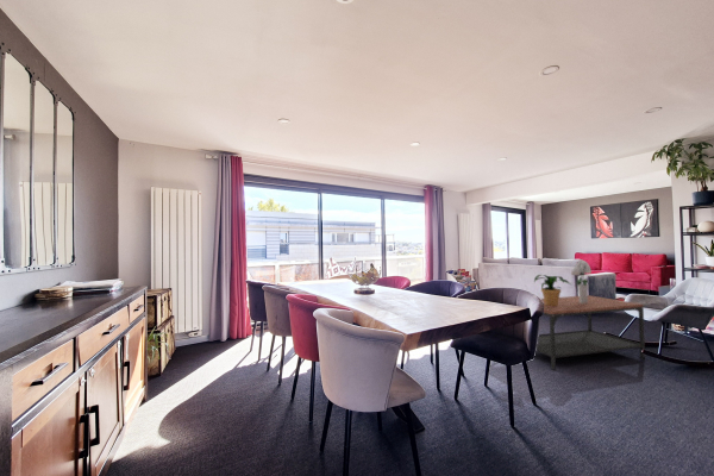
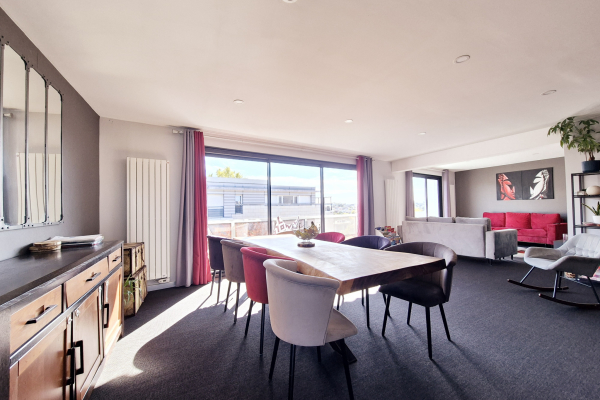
- potted plant (550, 289)
- bouquet (581, 281)
- coffee table (572, 331)
